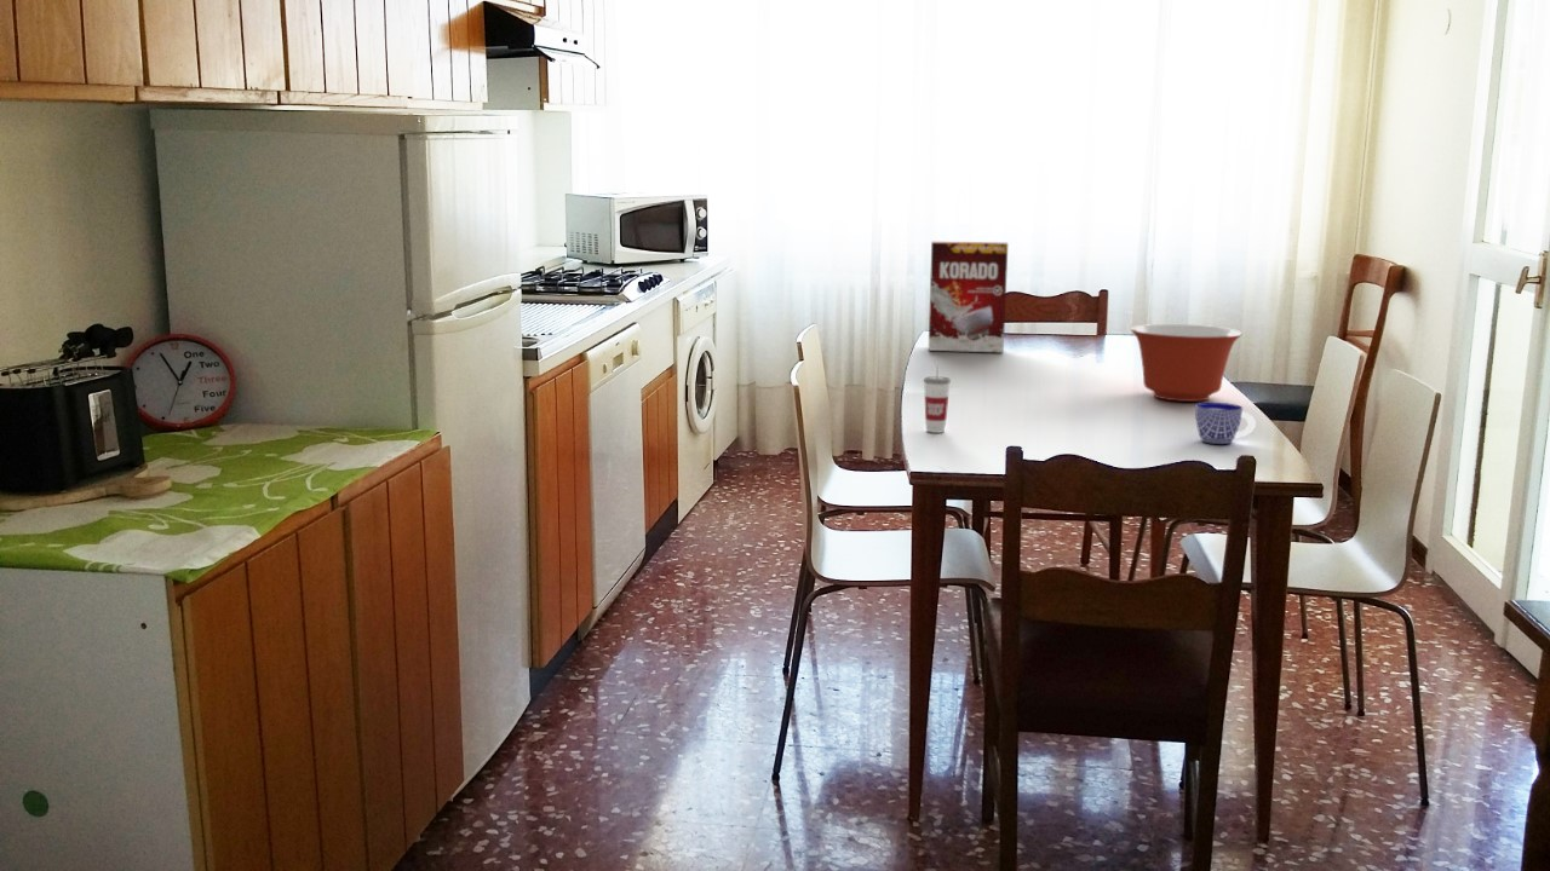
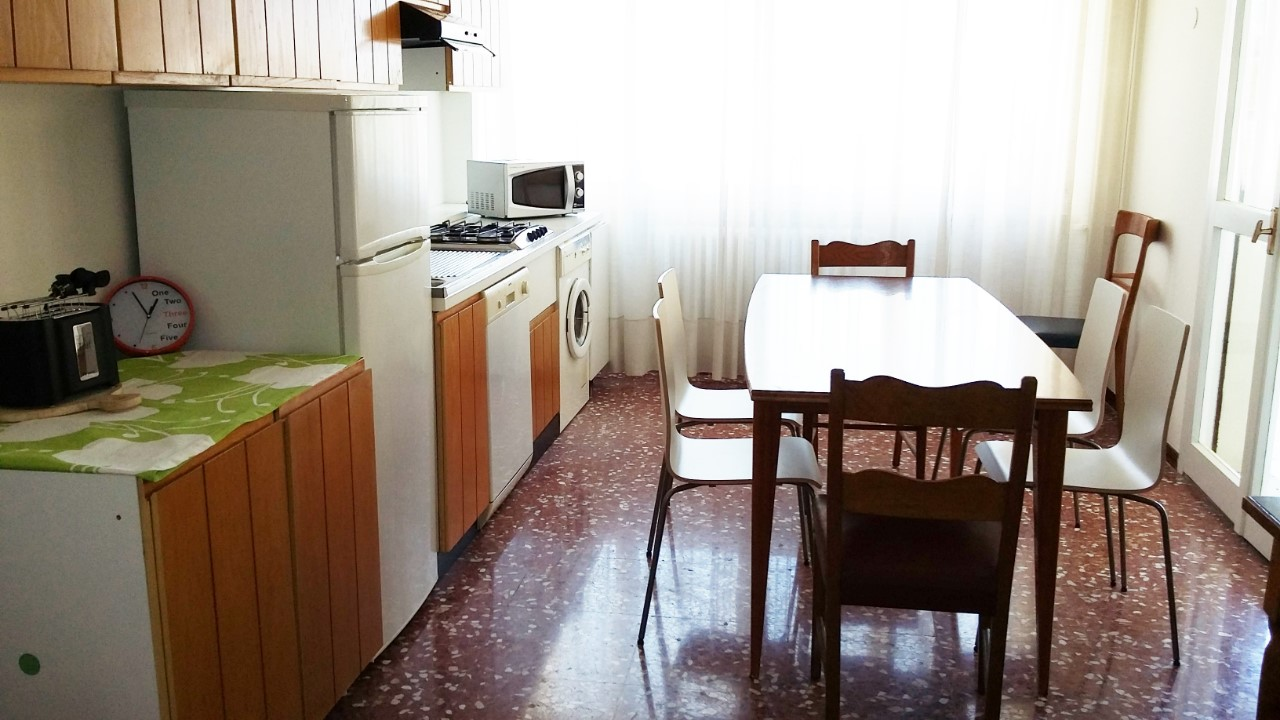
- cereal box (968, 296)
- cup (1224, 423)
- mixing bowl (1183, 363)
- cup (936, 396)
